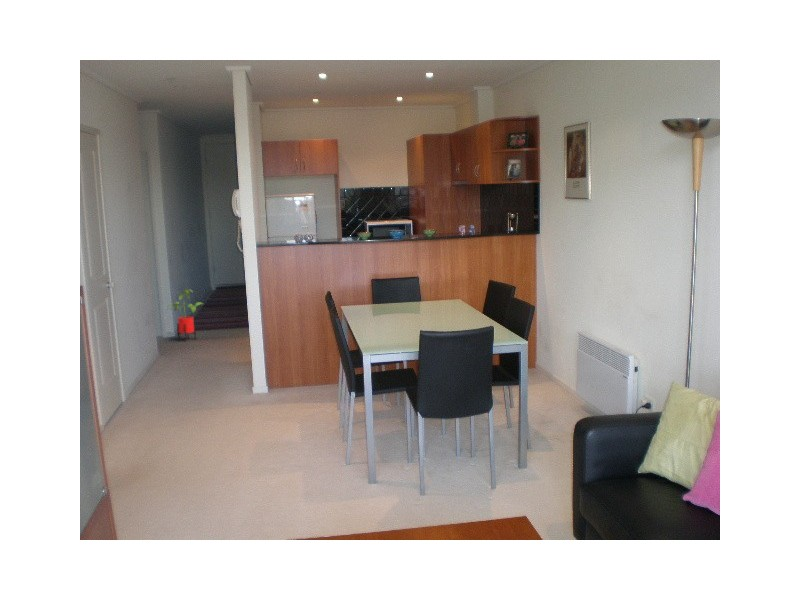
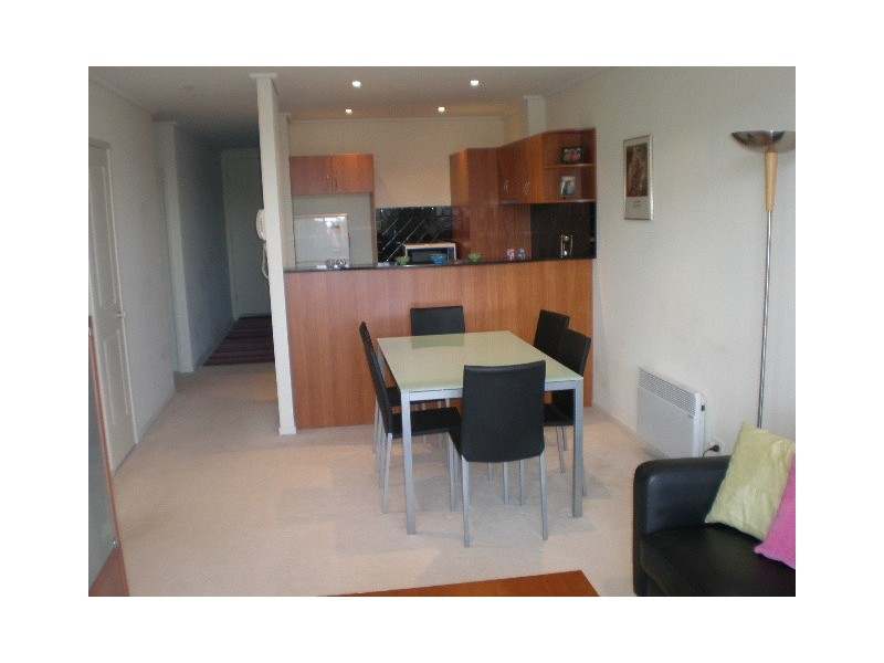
- house plant (185, 314)
